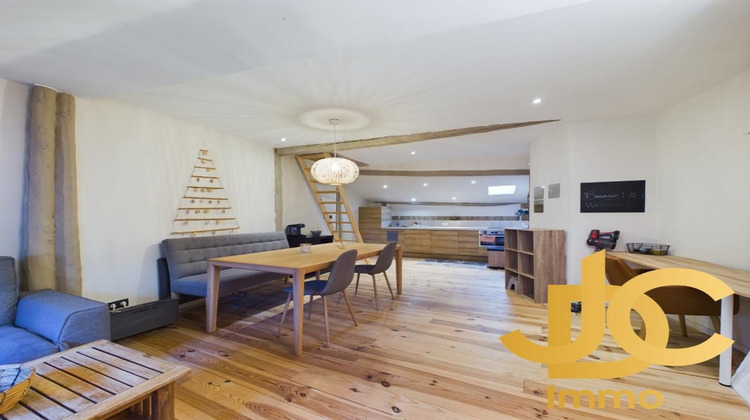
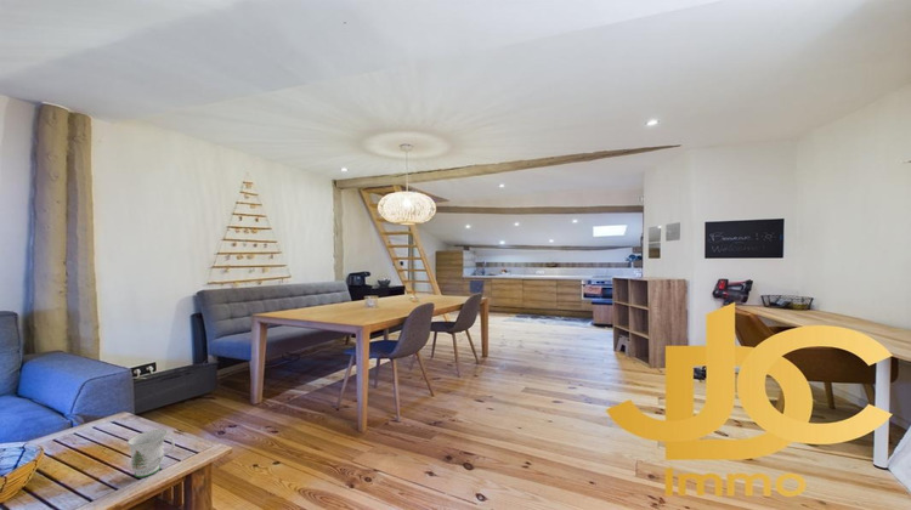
+ mug (153, 454)
